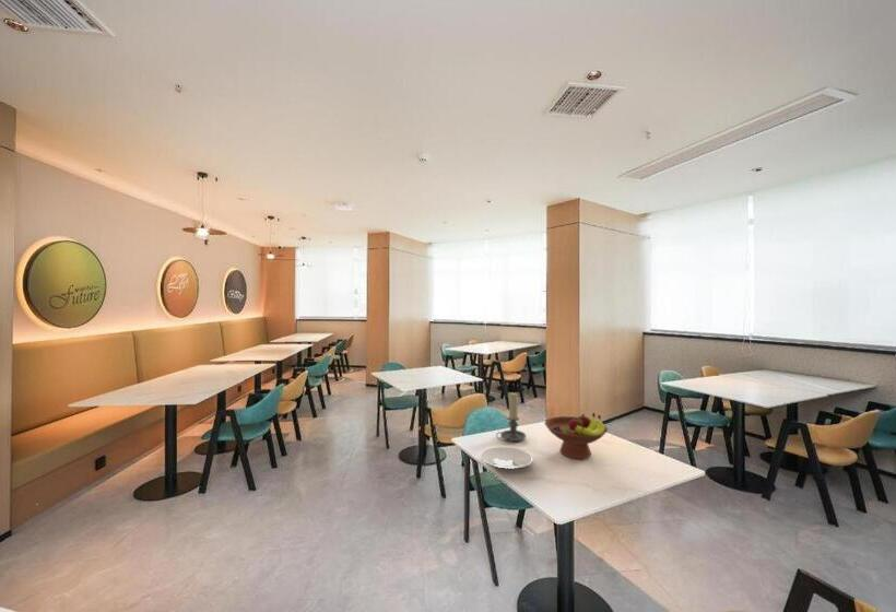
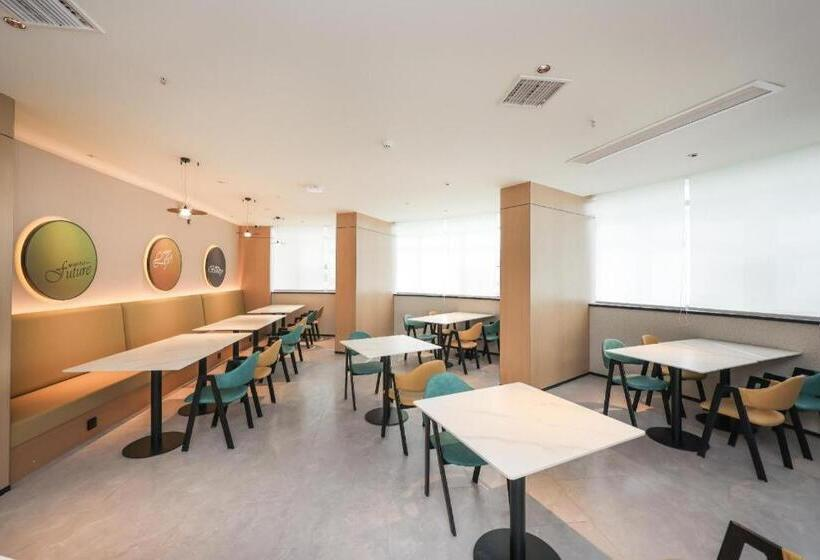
- fruit bowl (575, 434)
- plate (506, 460)
- candle holder (510, 415)
